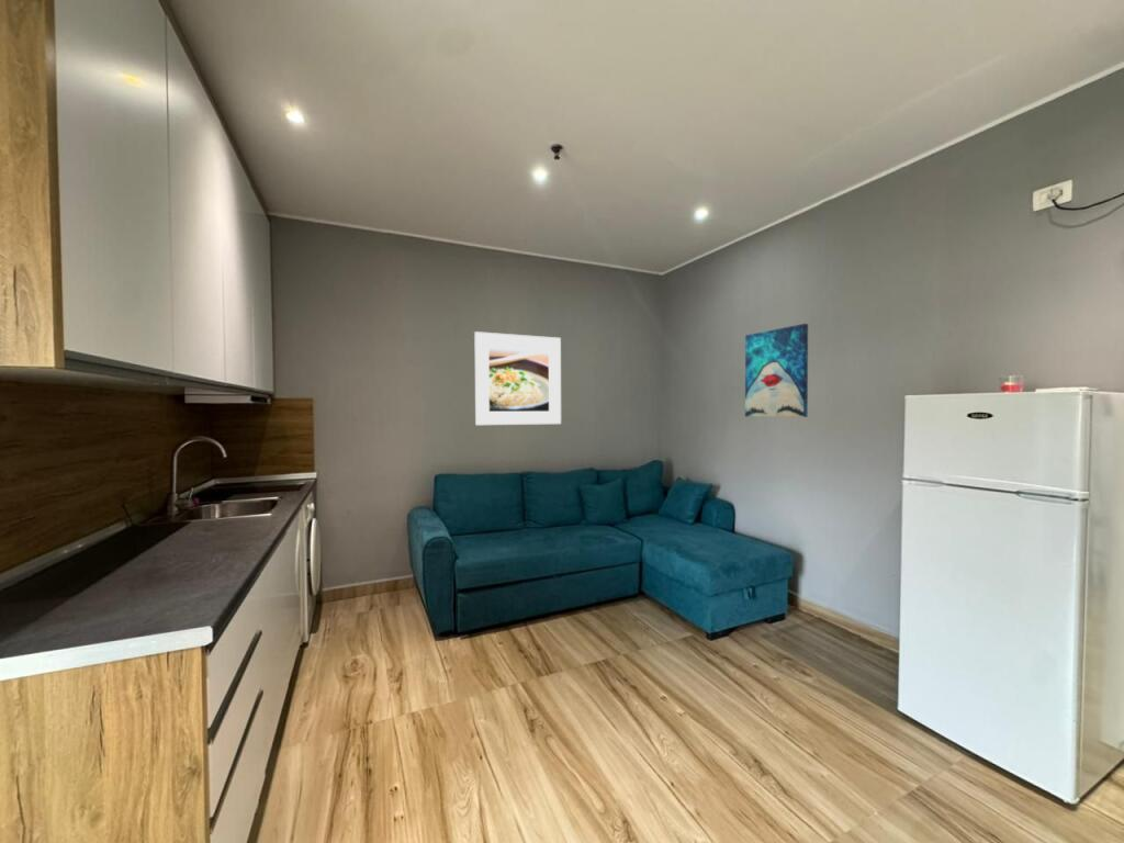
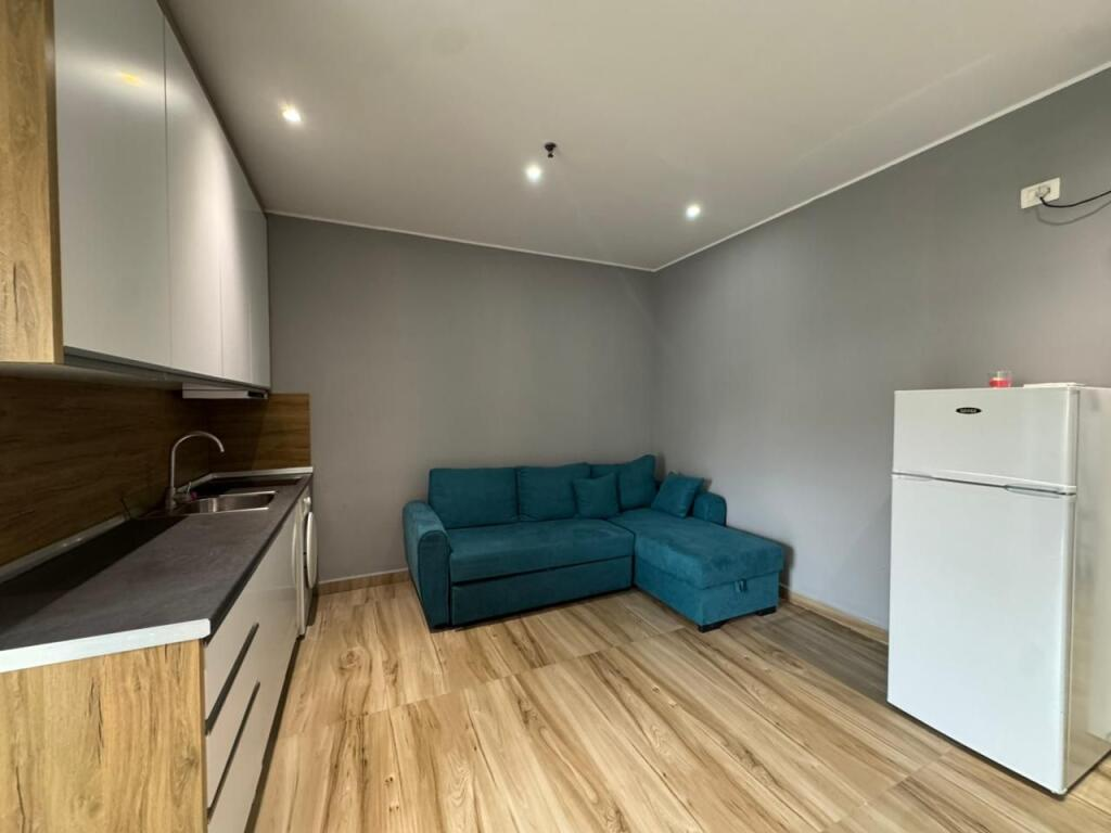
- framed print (519, 380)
- wall art (774, 373)
